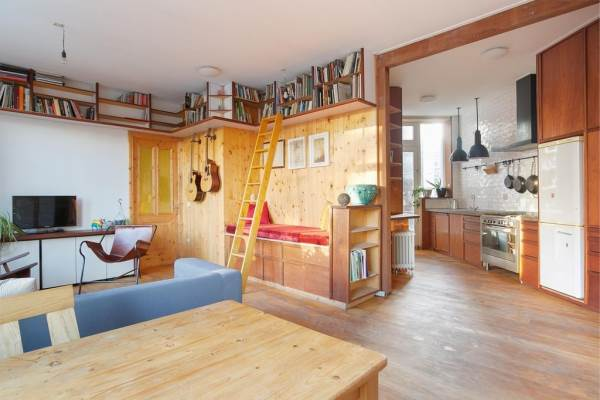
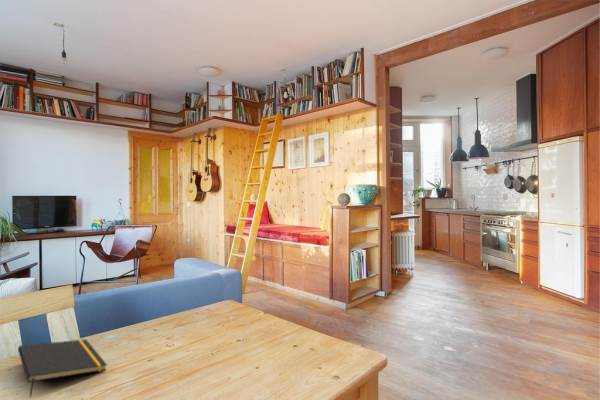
+ notepad (61, 357)
